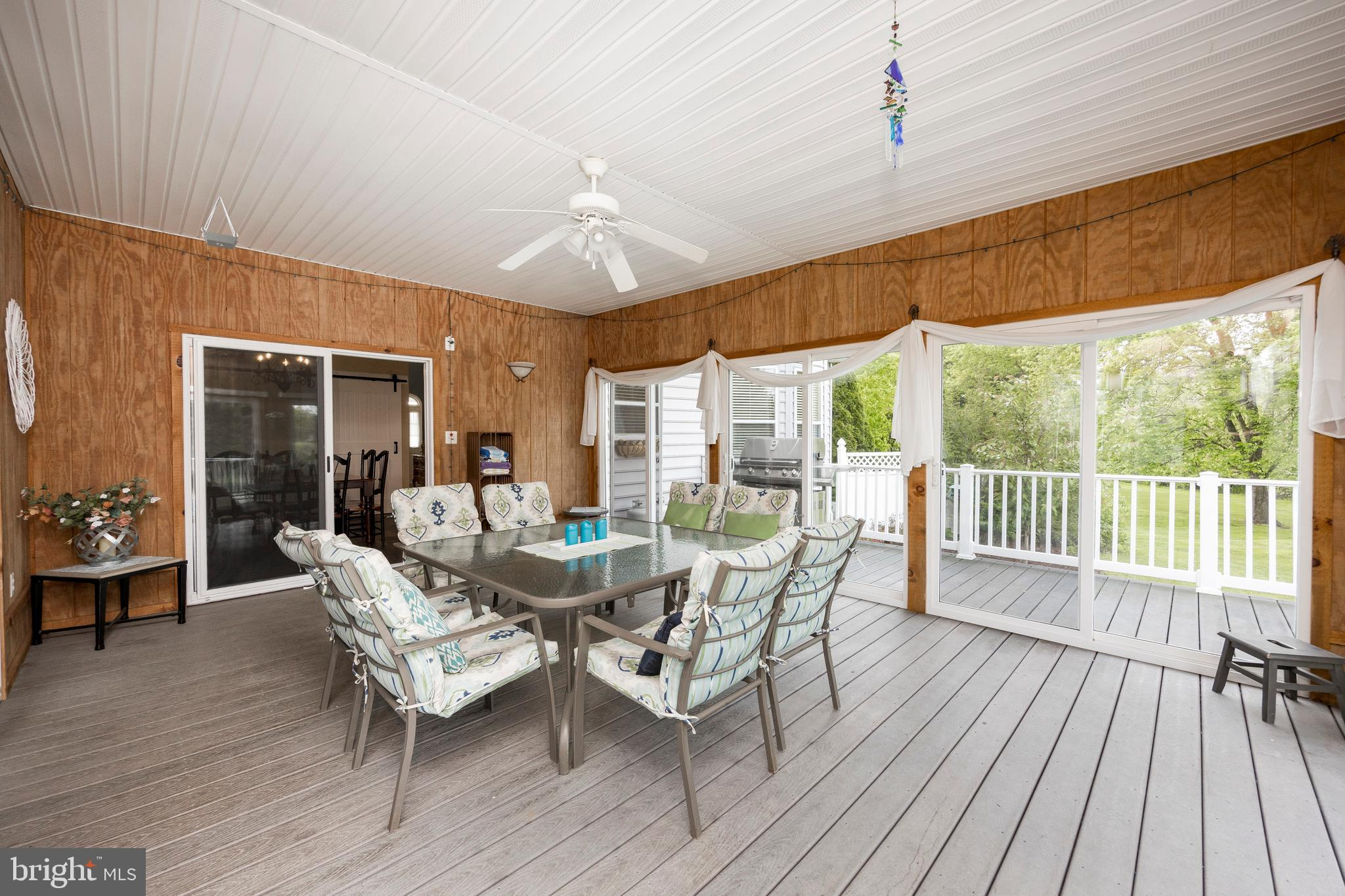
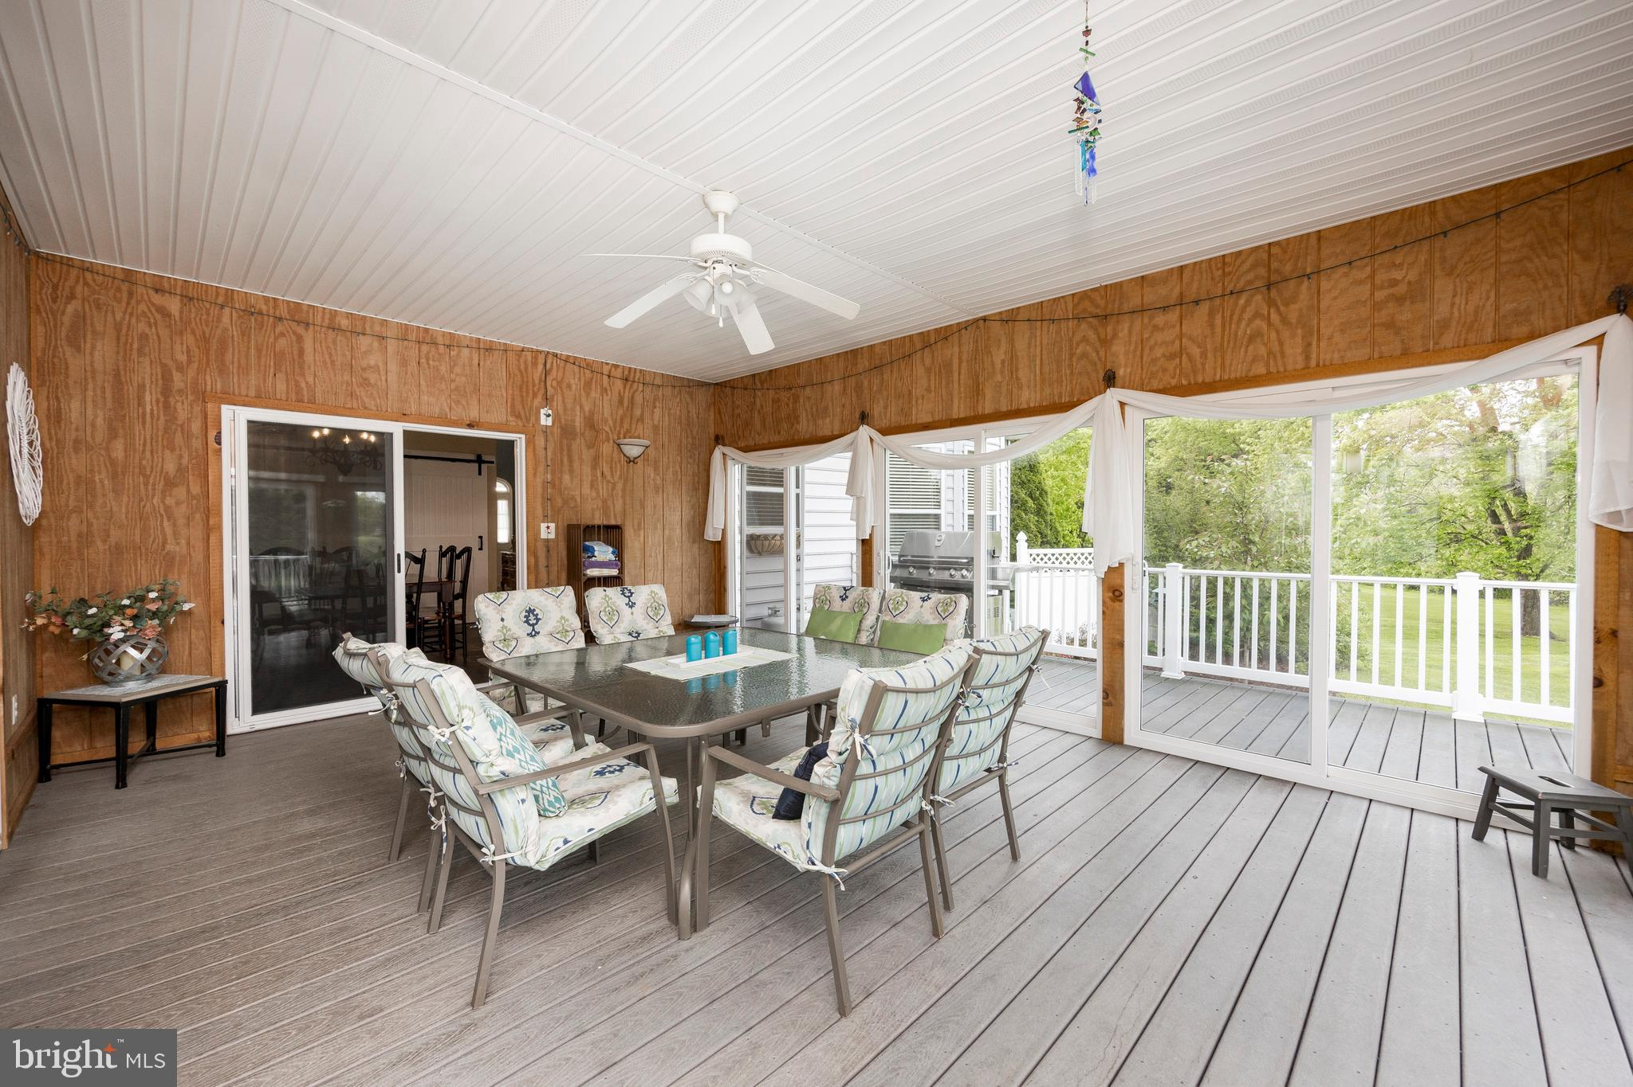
- hanging planter (227, 219)
